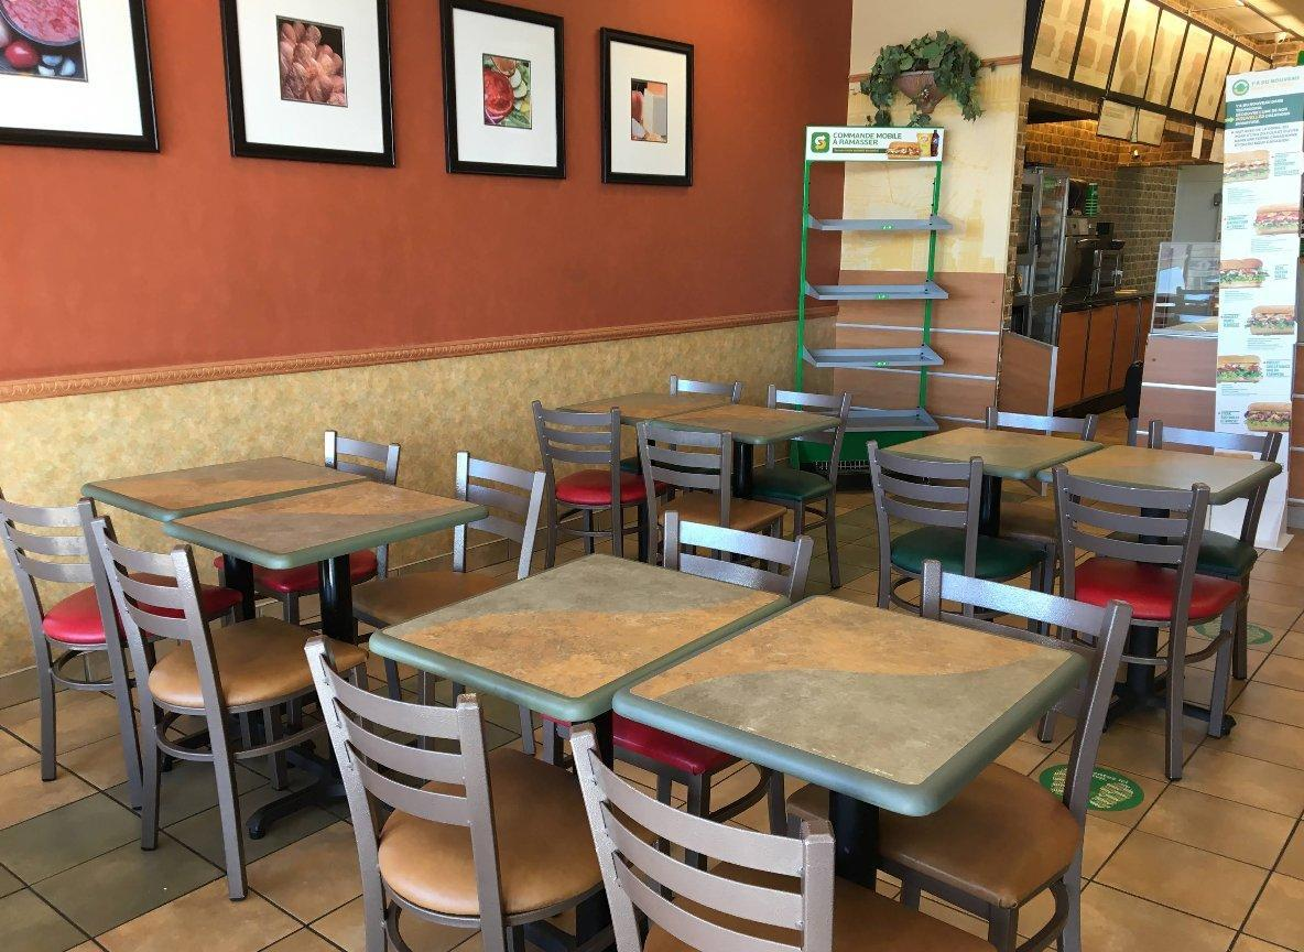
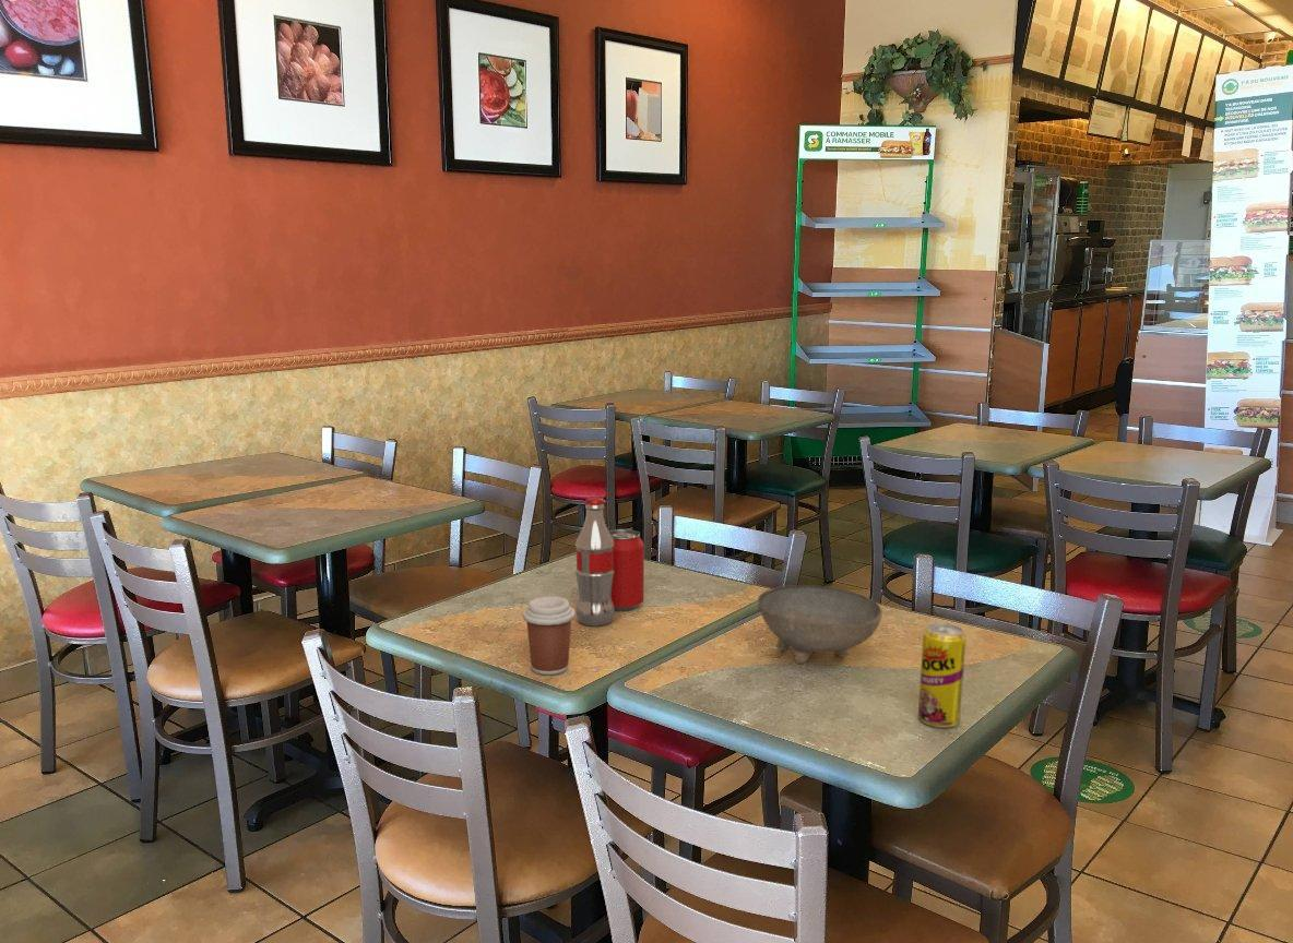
+ pop (609, 553)
+ coffee cup (549, 635)
+ bowl (818, 628)
+ beverage can (941, 675)
